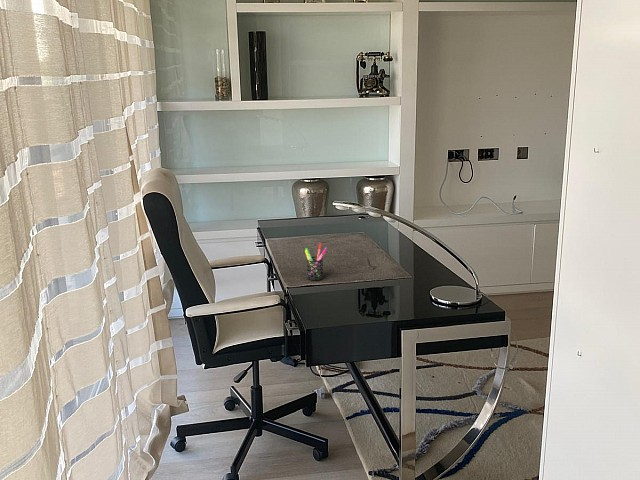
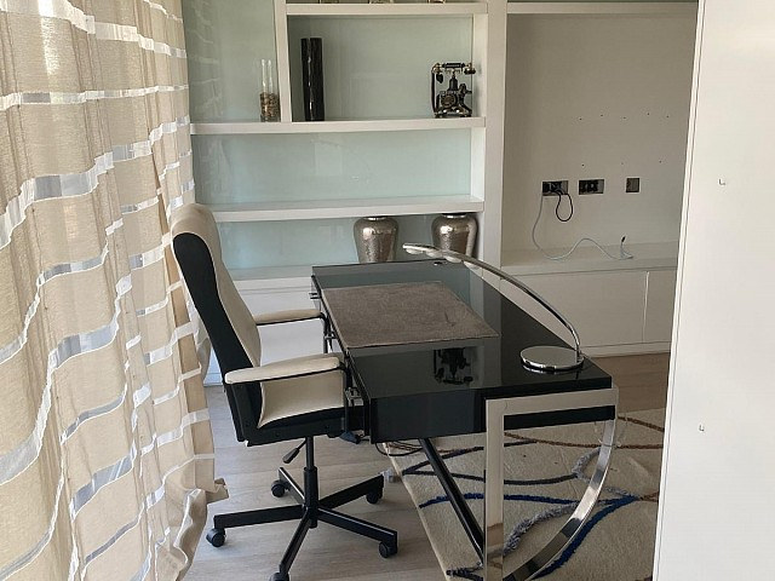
- pen holder (314, 260)
